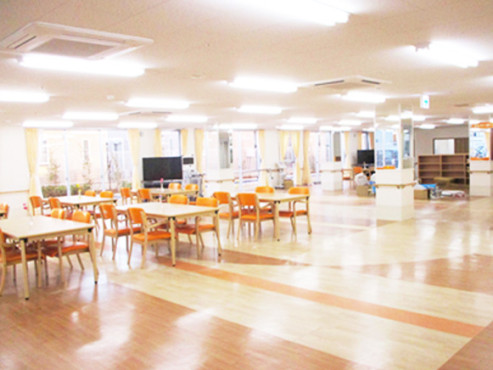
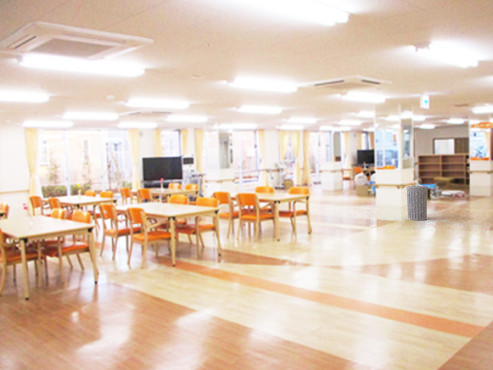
+ trash can (417, 201)
